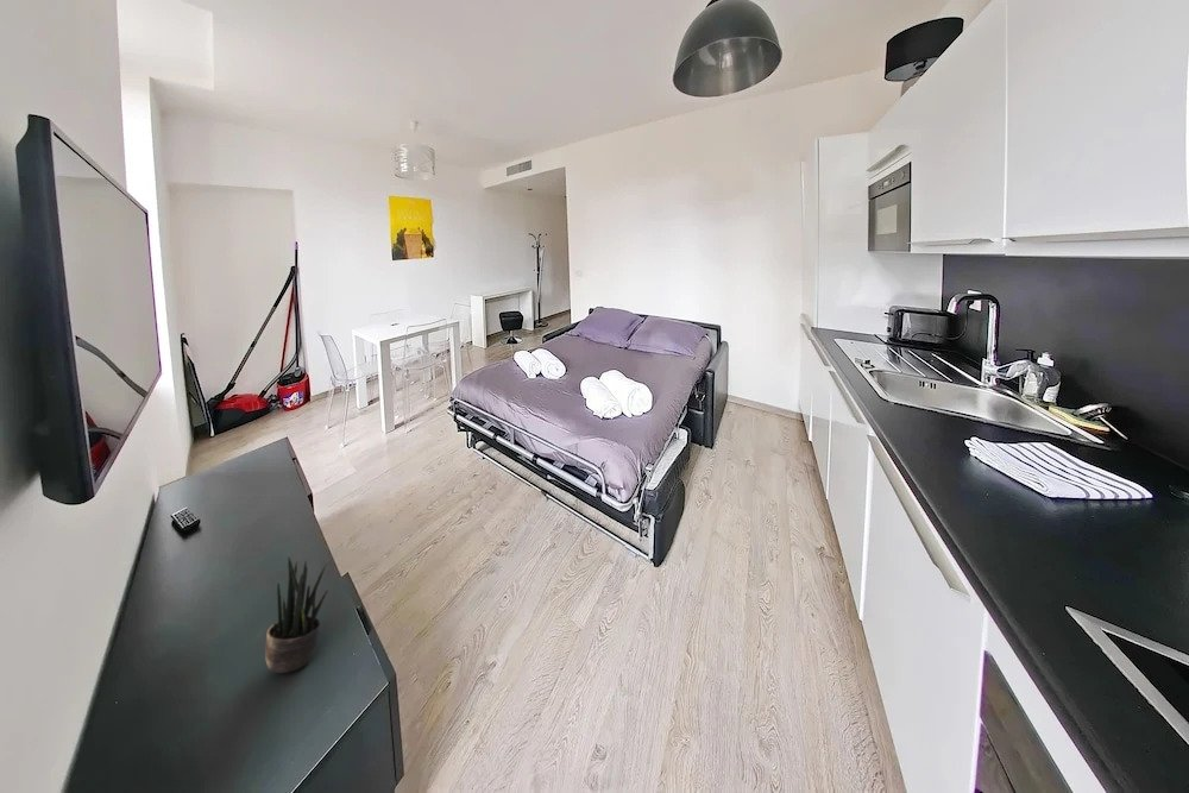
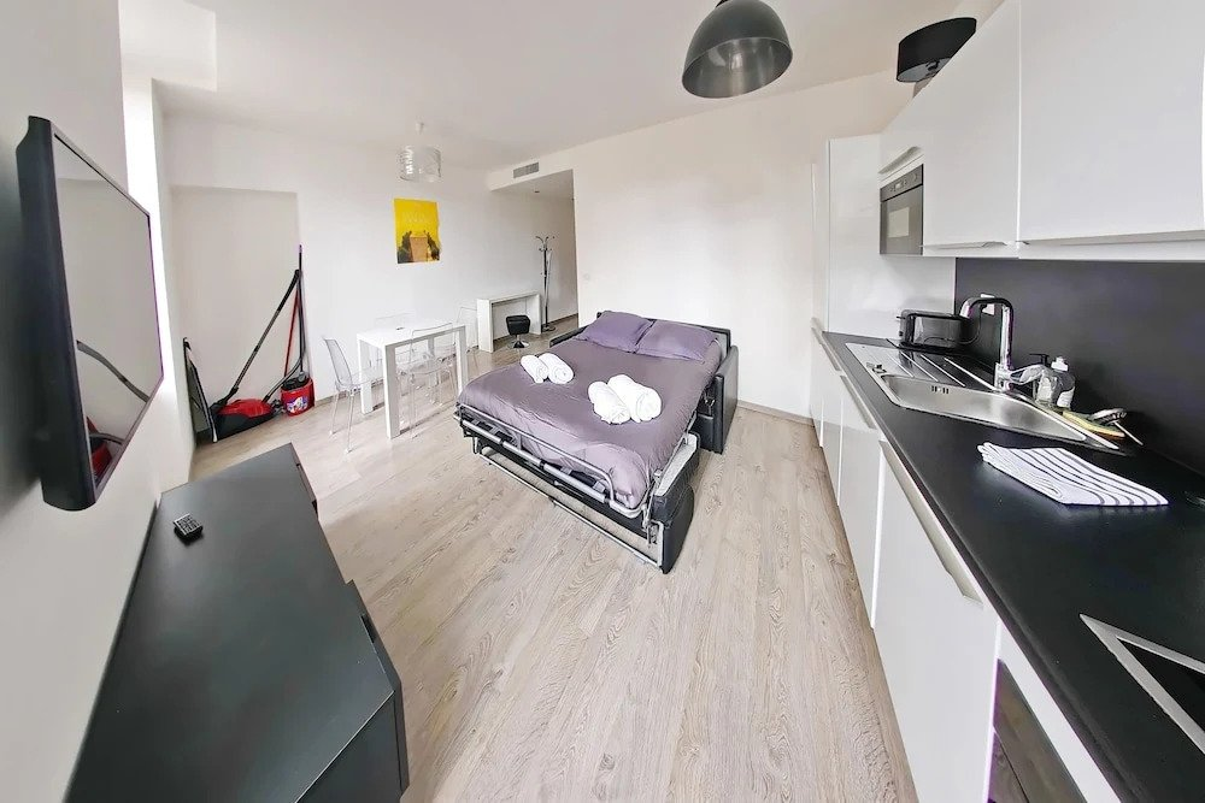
- potted plant (297, 609)
